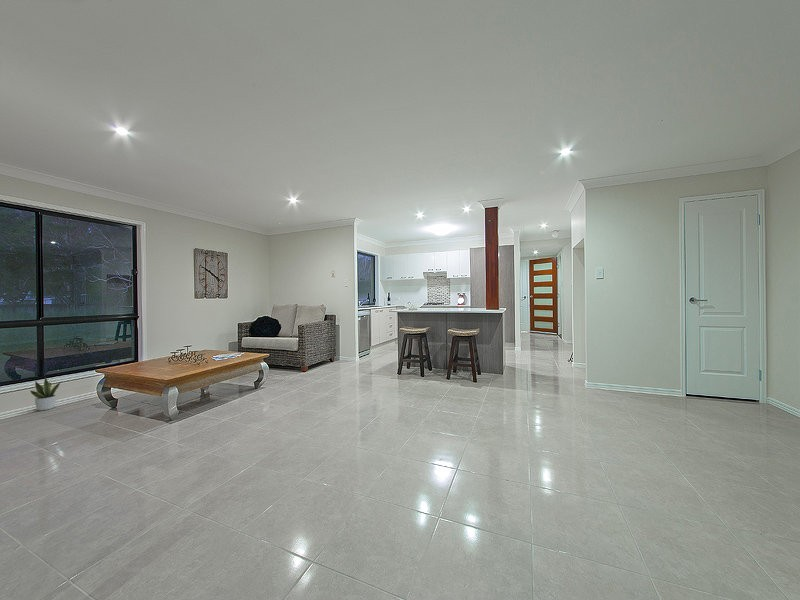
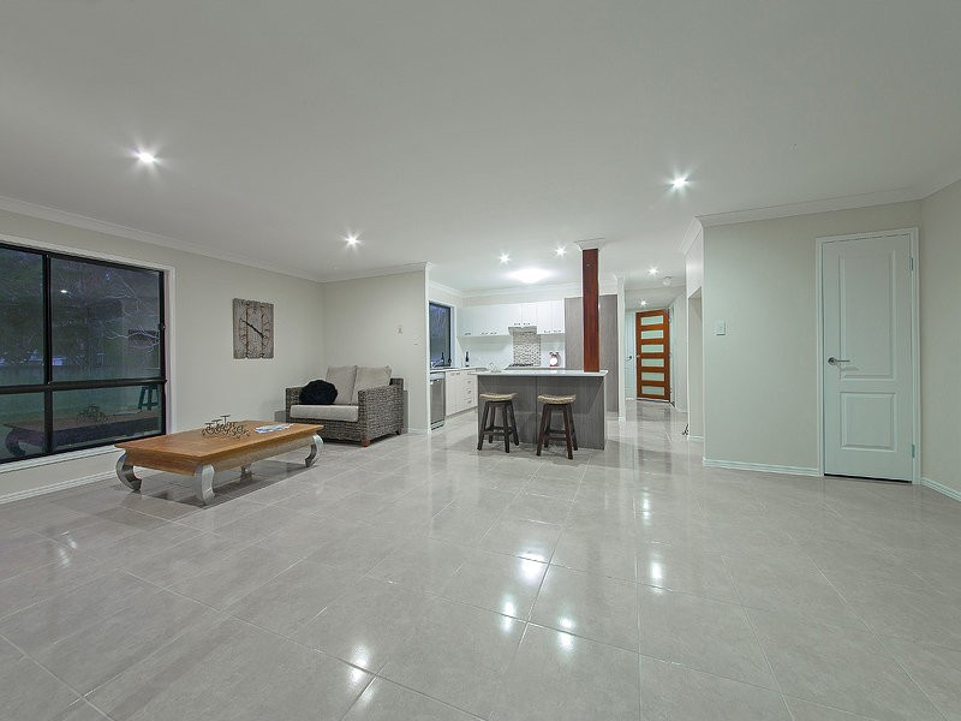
- potted plant (46, 392)
